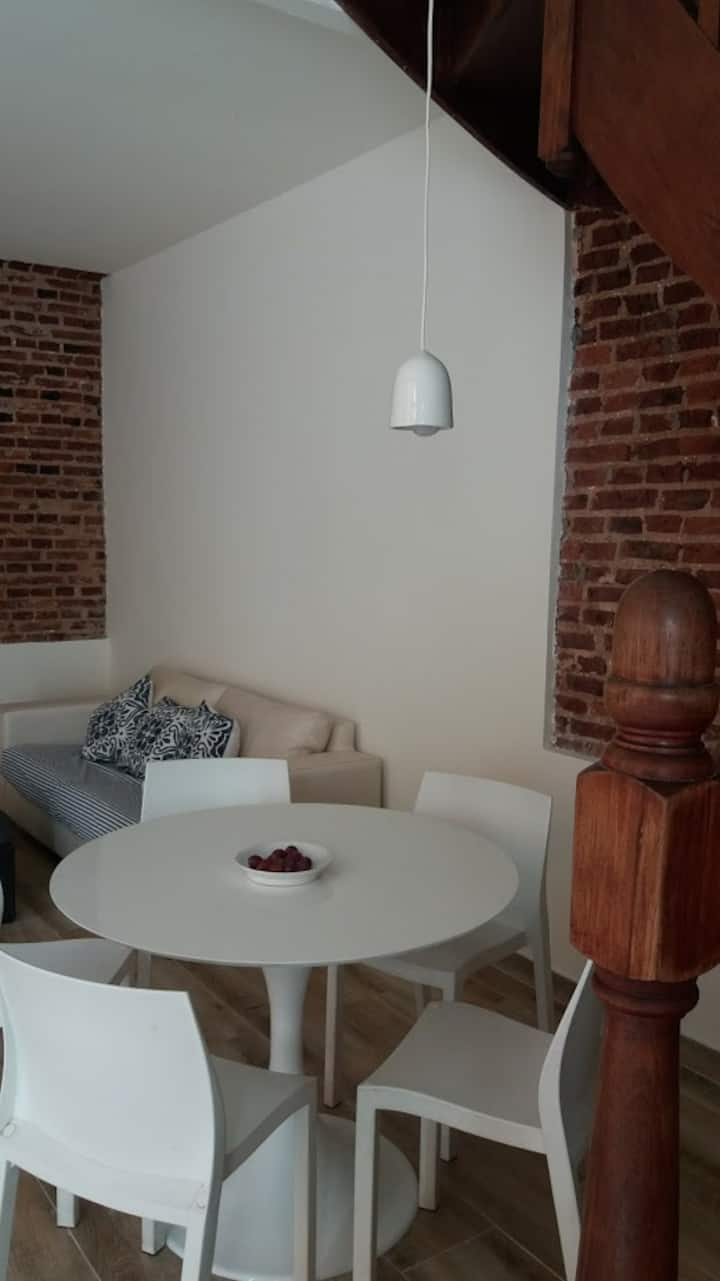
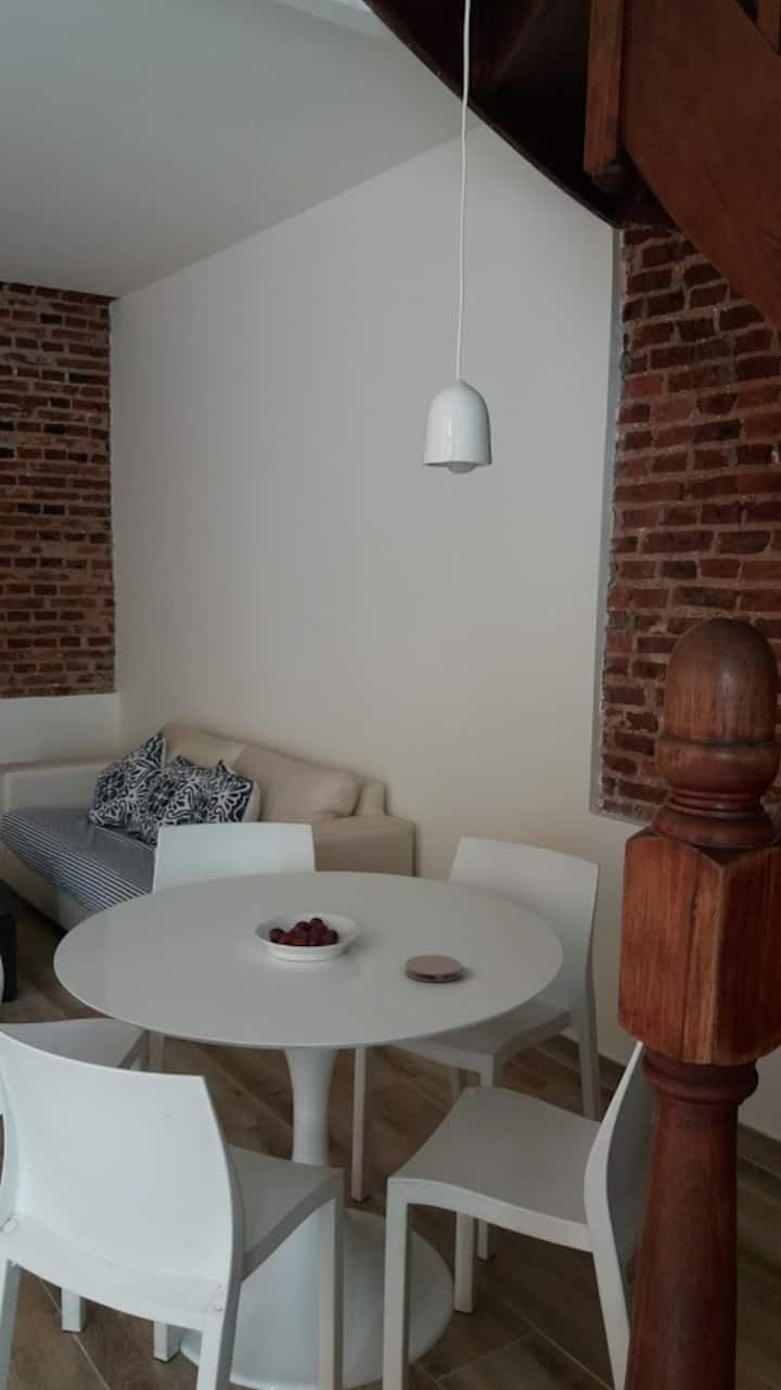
+ coaster (433, 968)
